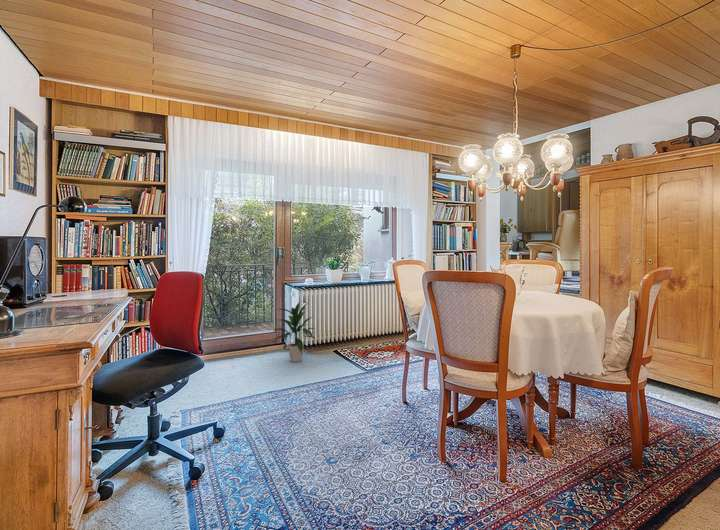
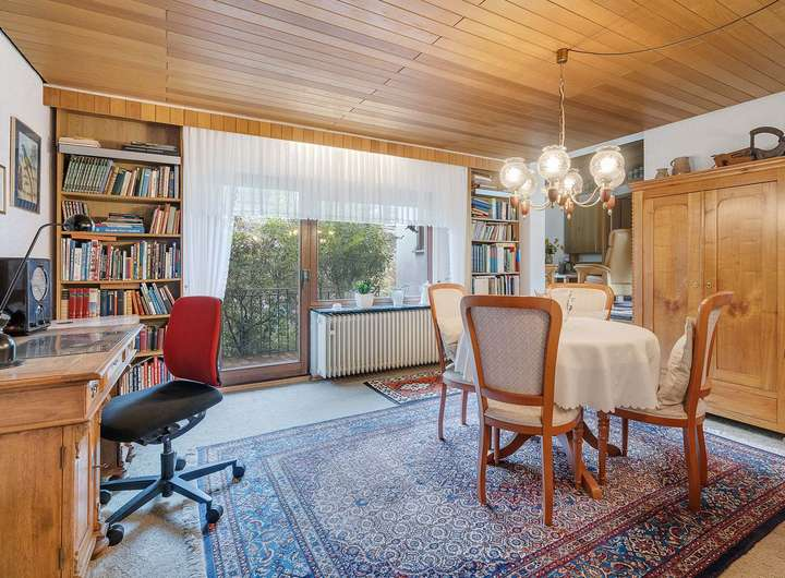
- indoor plant (295, 331)
